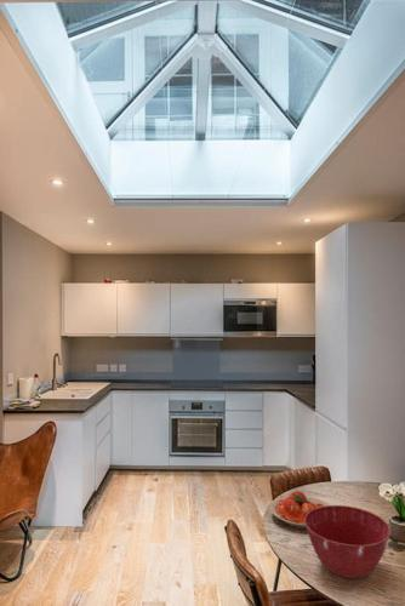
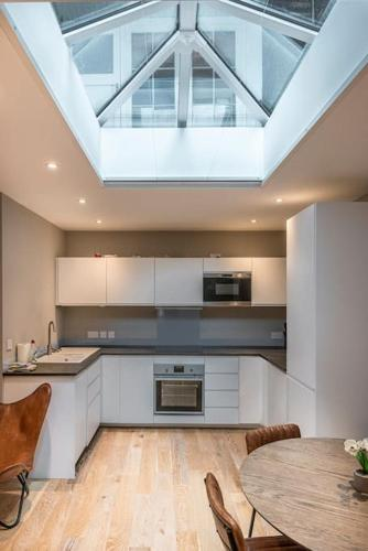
- mixing bowl (346, 544)
- plate (302, 505)
